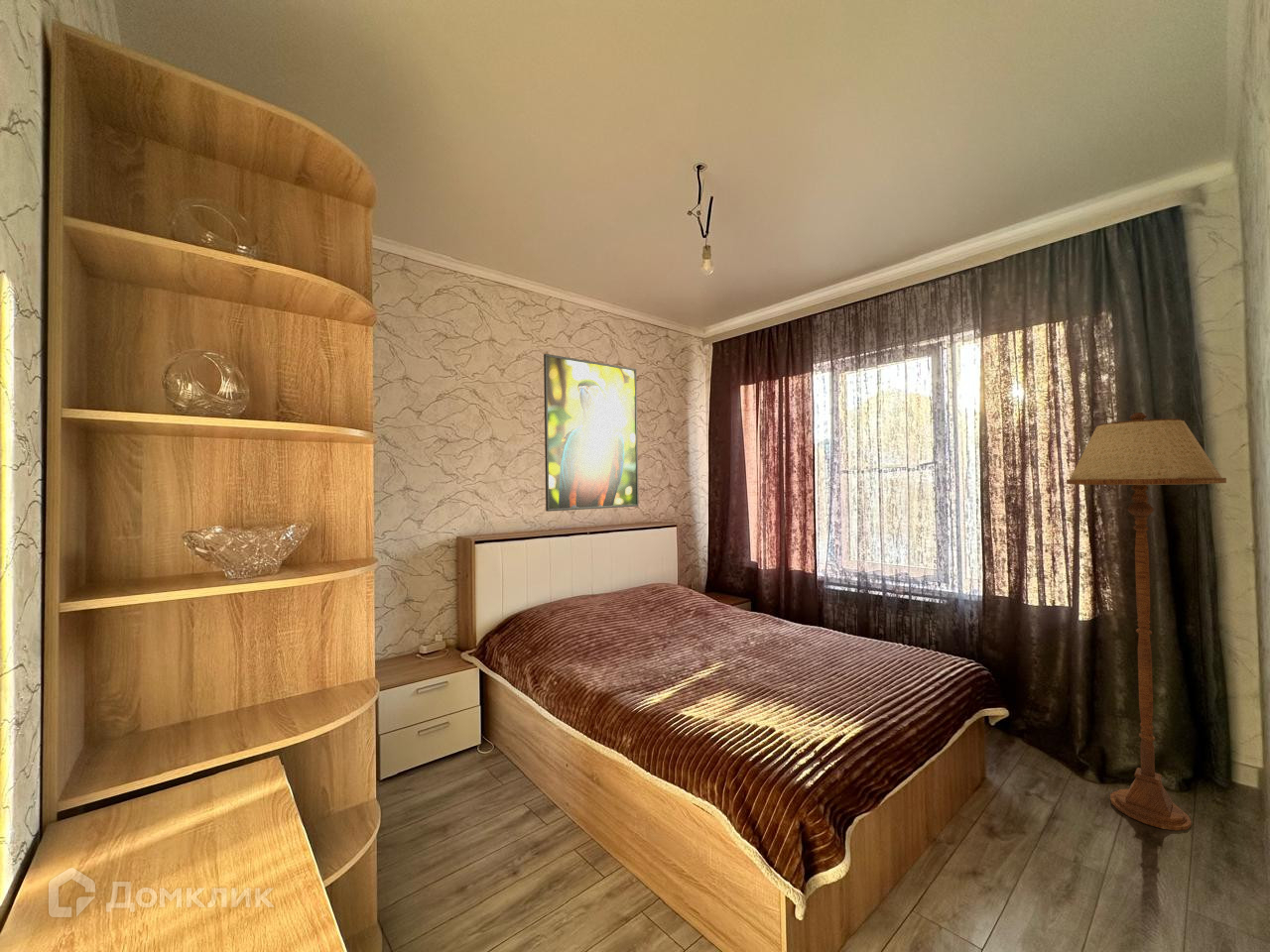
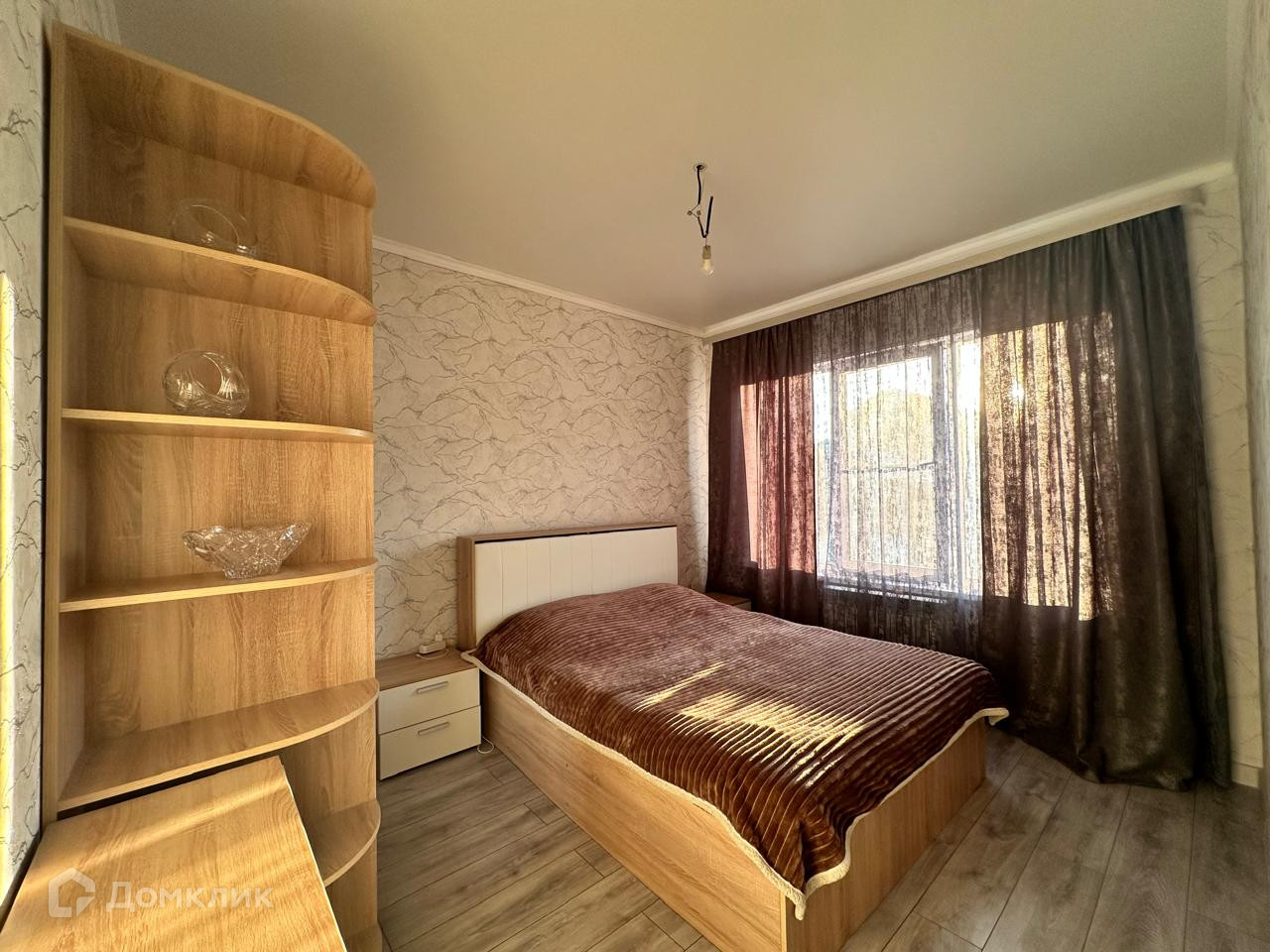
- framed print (593, 434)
- floor lamp (1143, 611)
